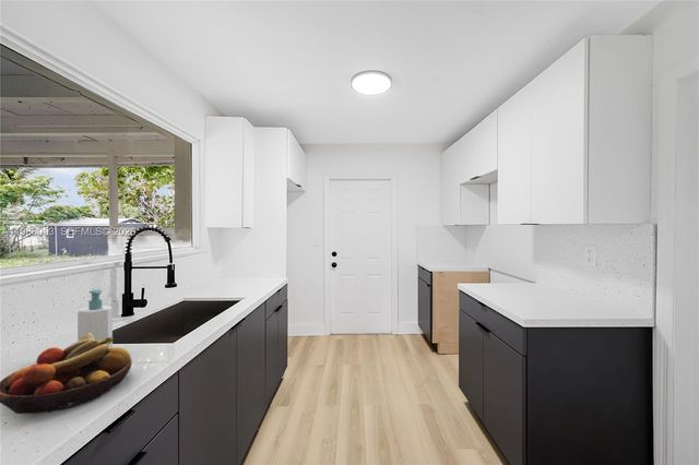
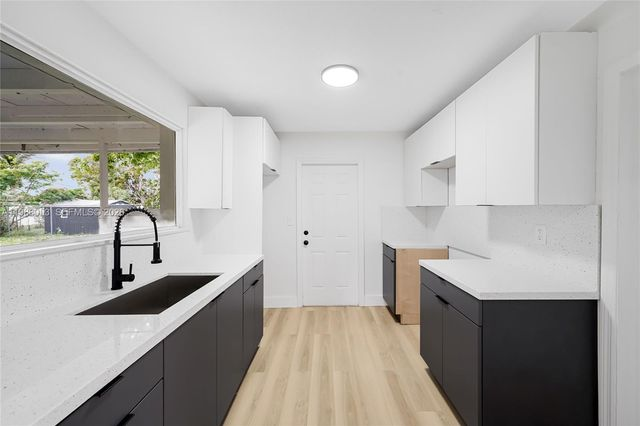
- fruit bowl (69, 366)
- soap bottle (95, 320)
